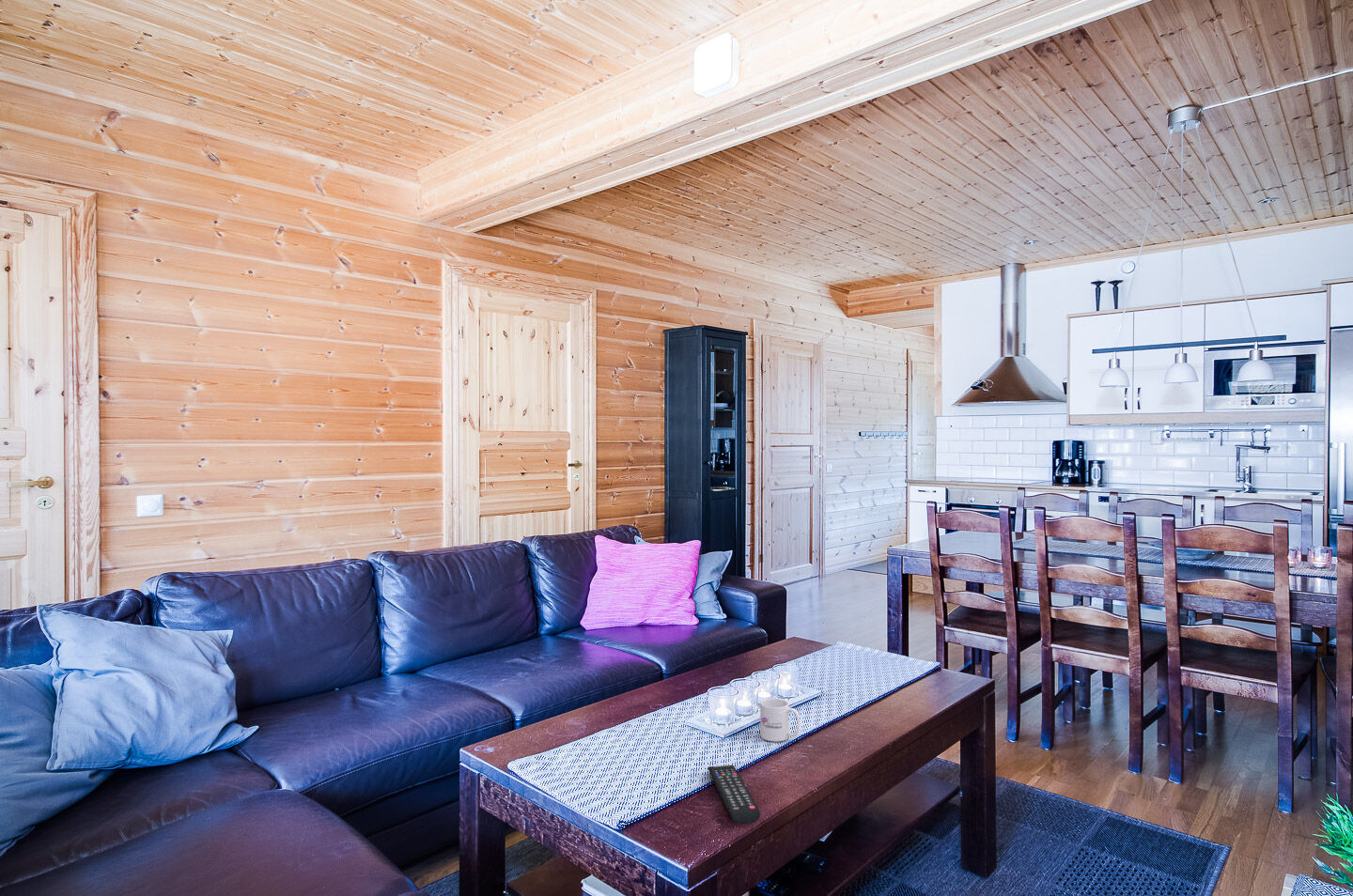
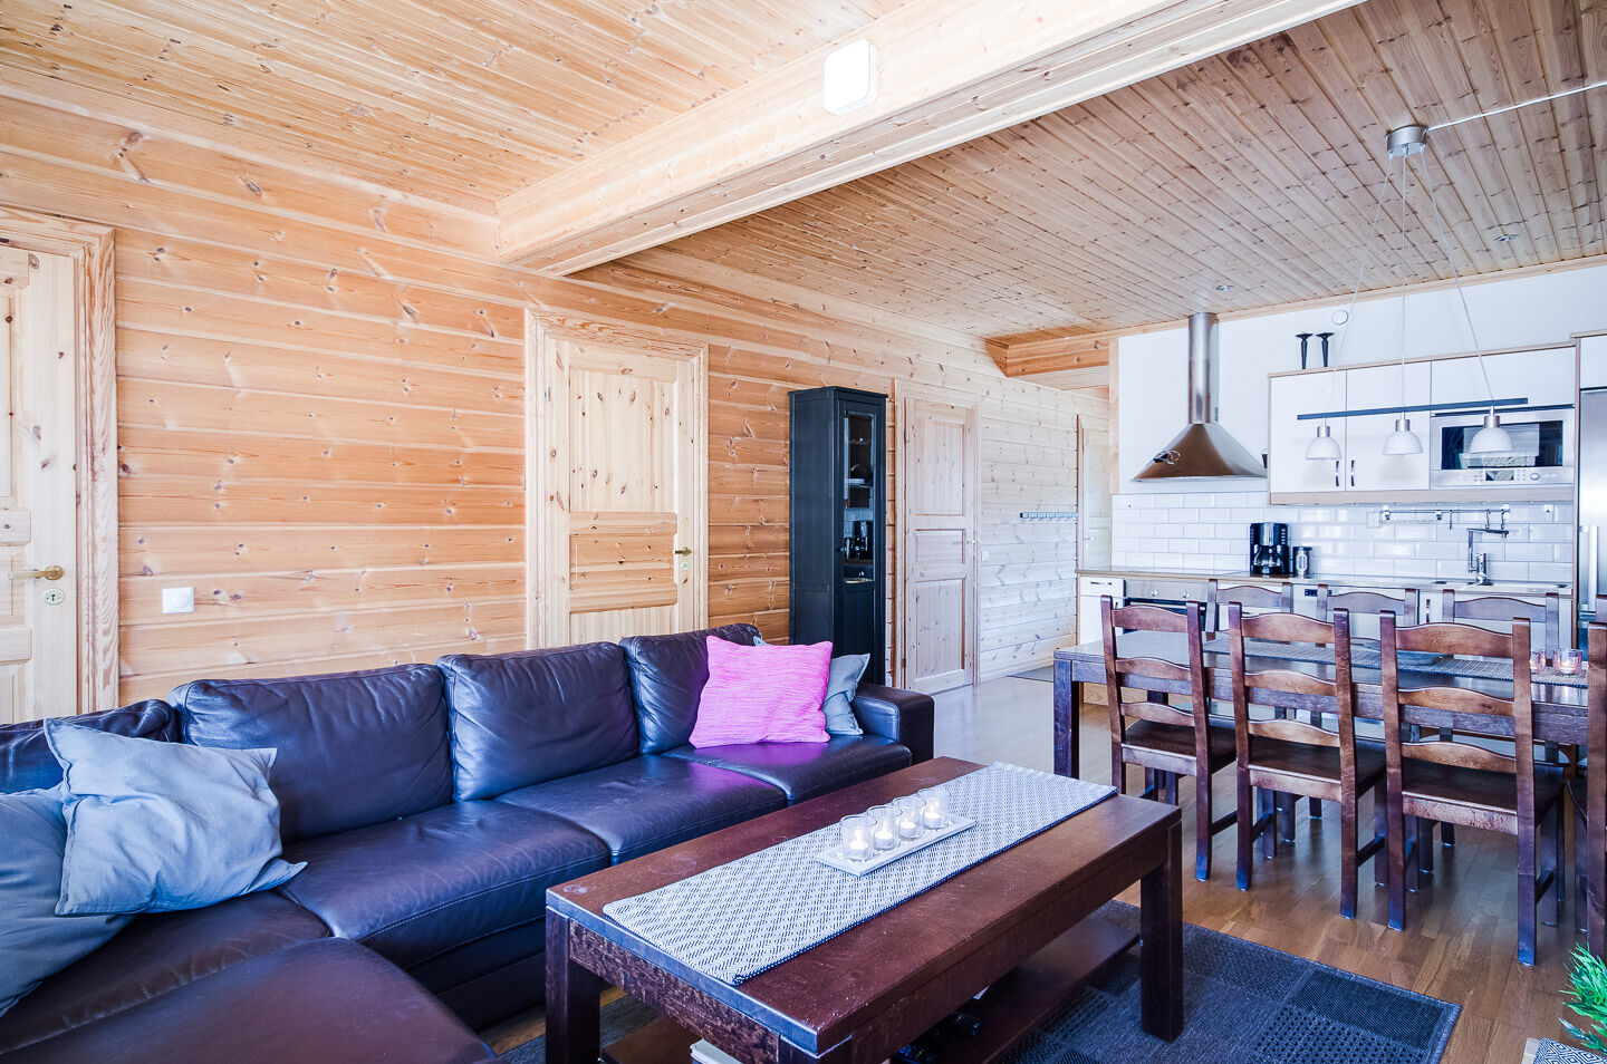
- mug (780, 720)
- remote control (732, 791)
